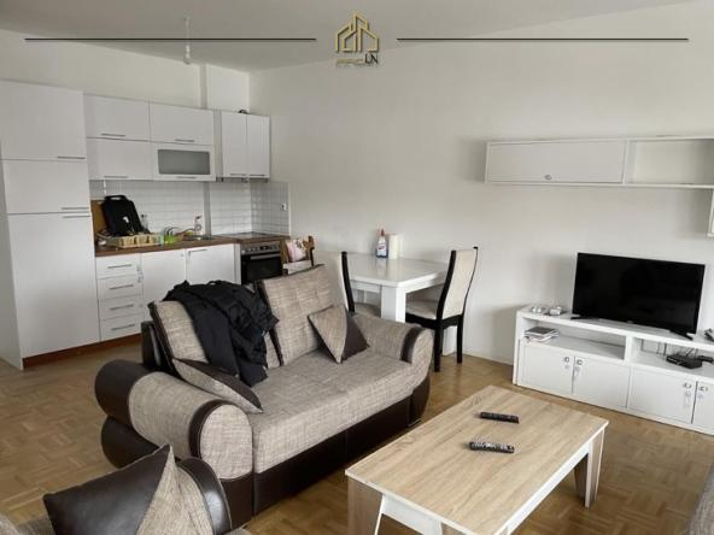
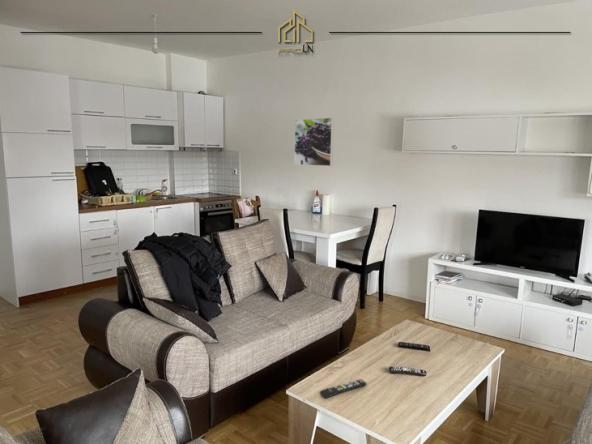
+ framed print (313, 142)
+ remote control (343, 388)
